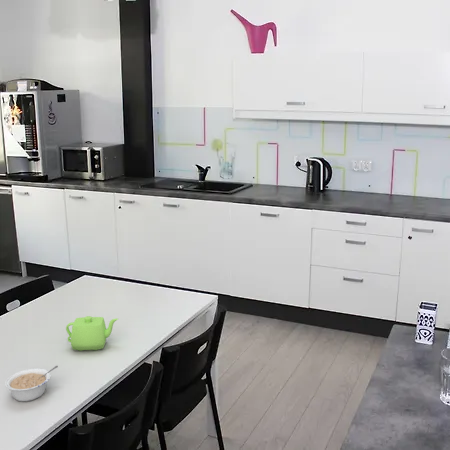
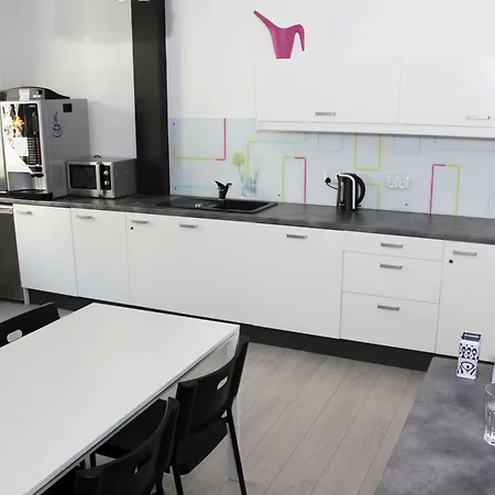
- teapot (92, 331)
- legume (29, 383)
